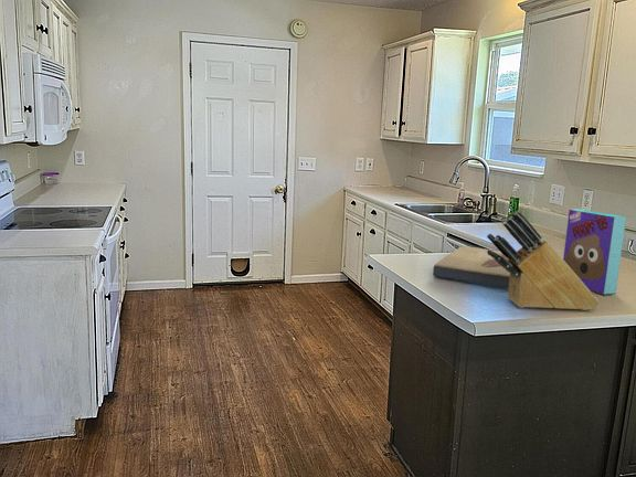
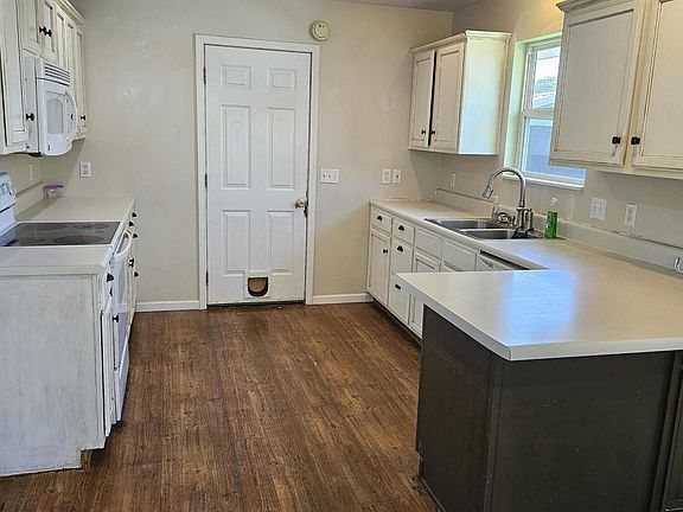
- fish fossil (484, 264)
- cereal box (591, 250)
- knife block (542, 258)
